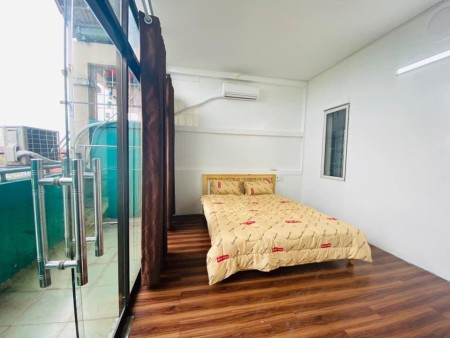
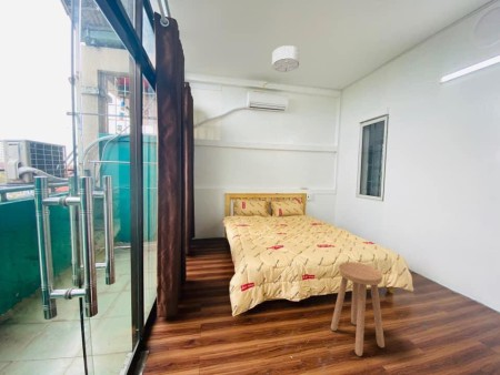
+ ceiling light (286, 59)
+ stool (358, 304)
